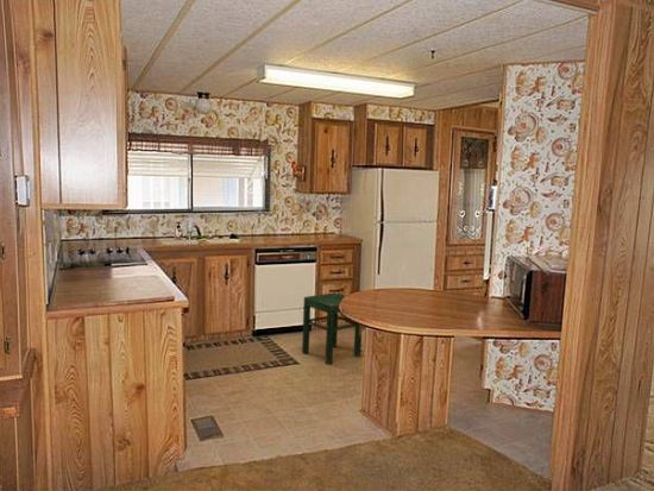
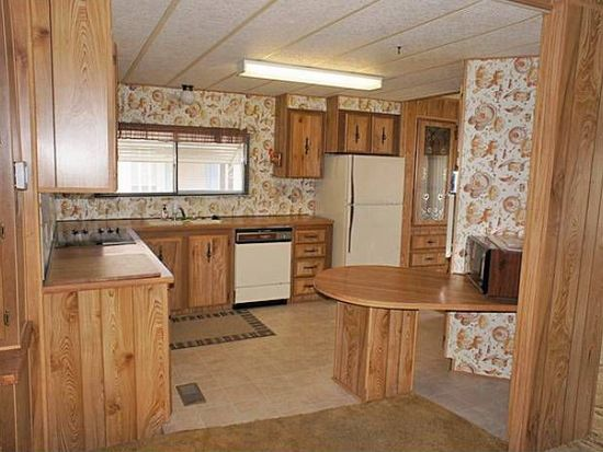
- stool (332, 326)
